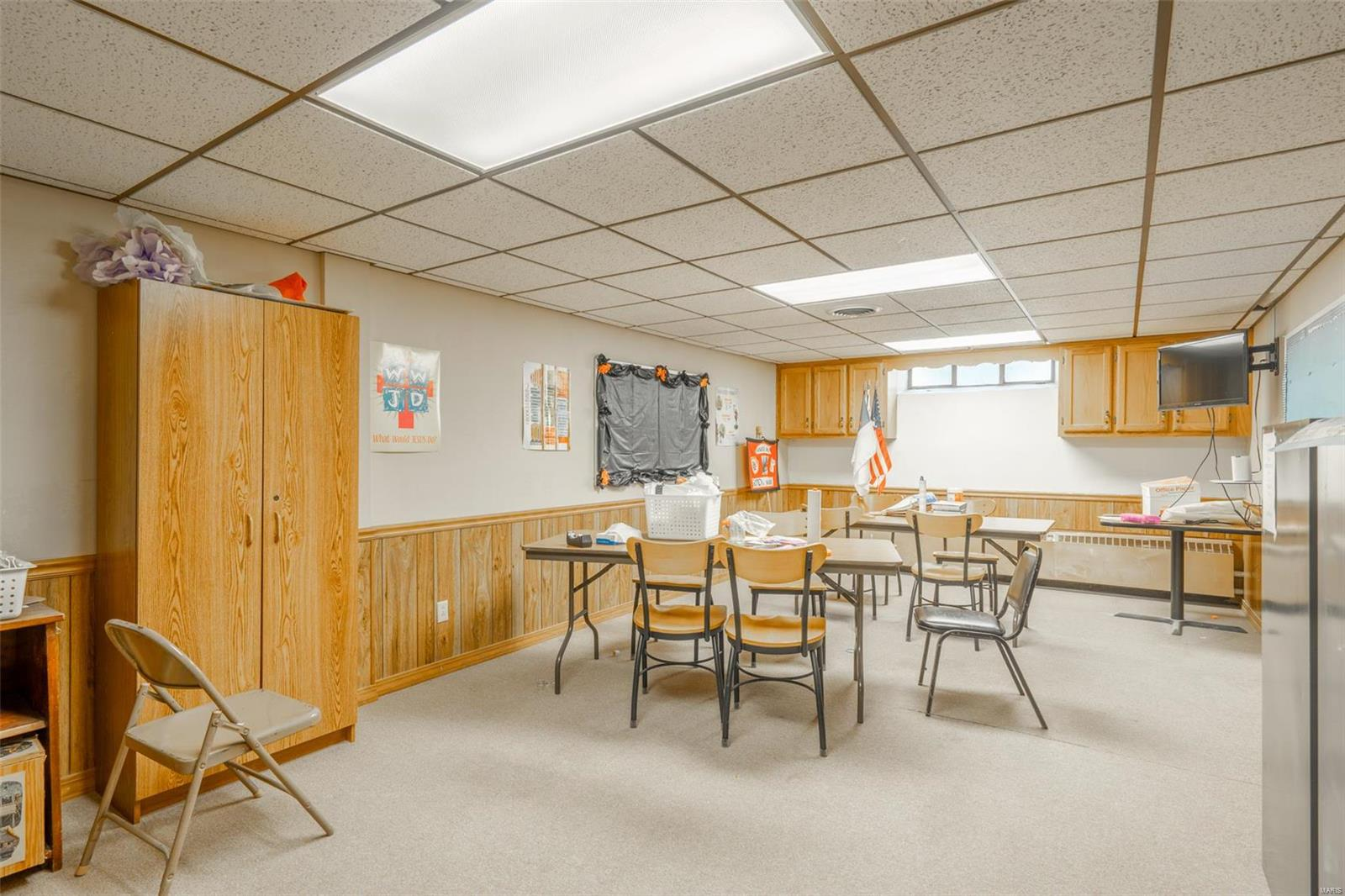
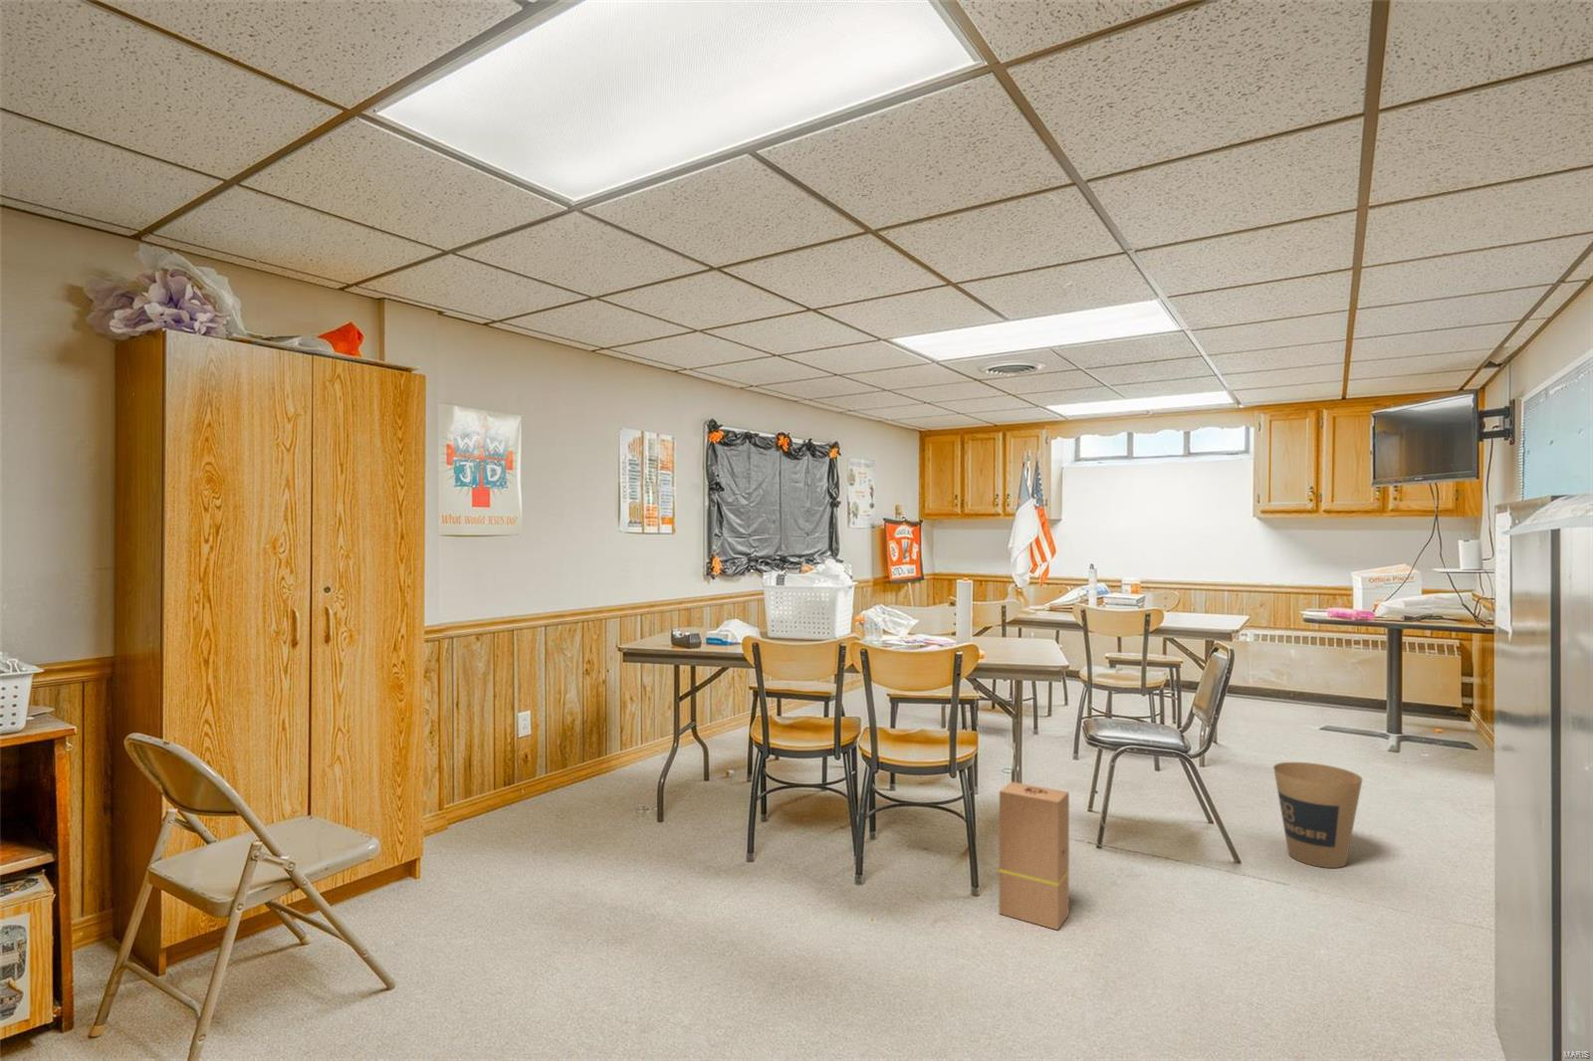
+ trash can (1316, 815)
+ cardboard box (1034, 853)
